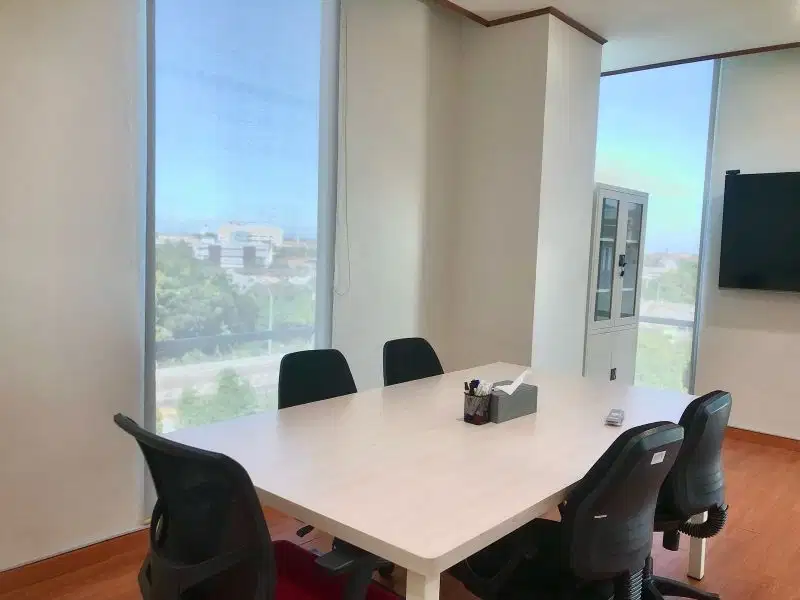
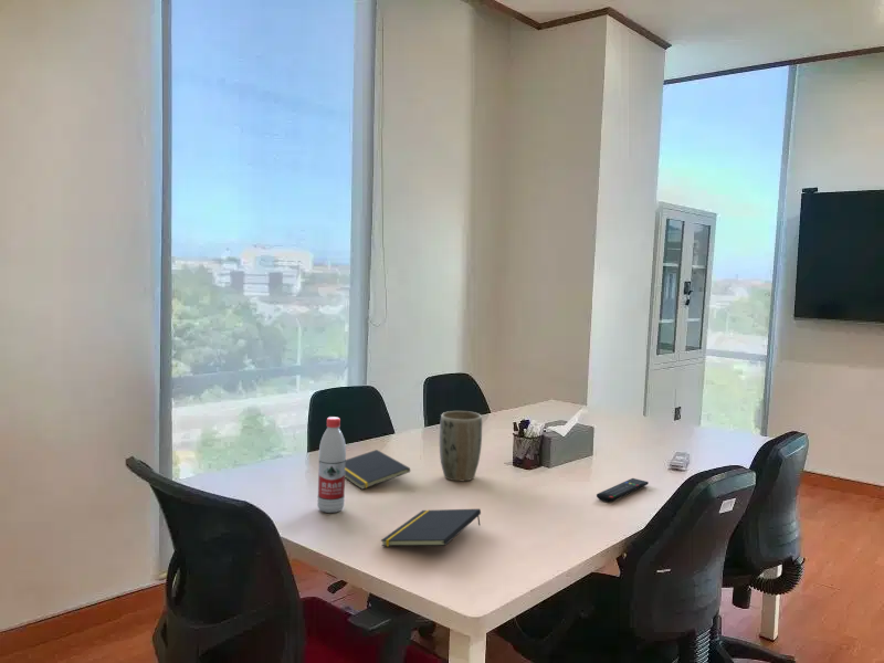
+ notepad (432, 526)
+ remote control (622, 490)
+ water bottle (332, 463)
+ notepad (369, 467)
+ plant pot (460, 445)
